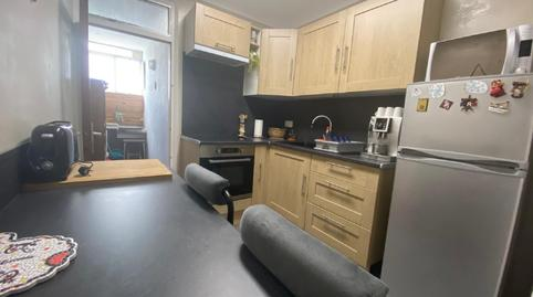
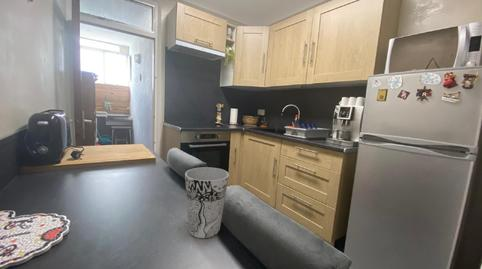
+ cup (205, 201)
